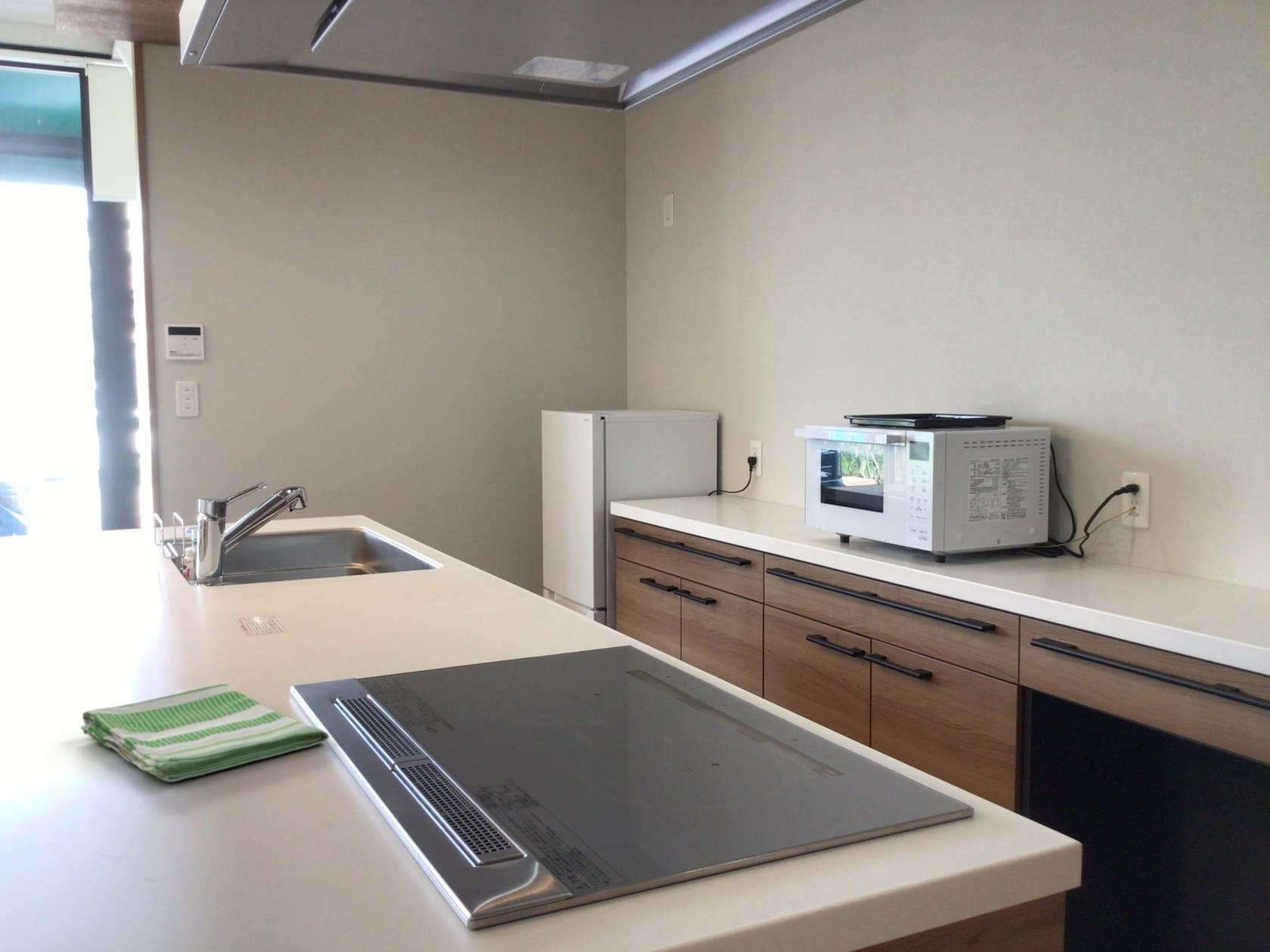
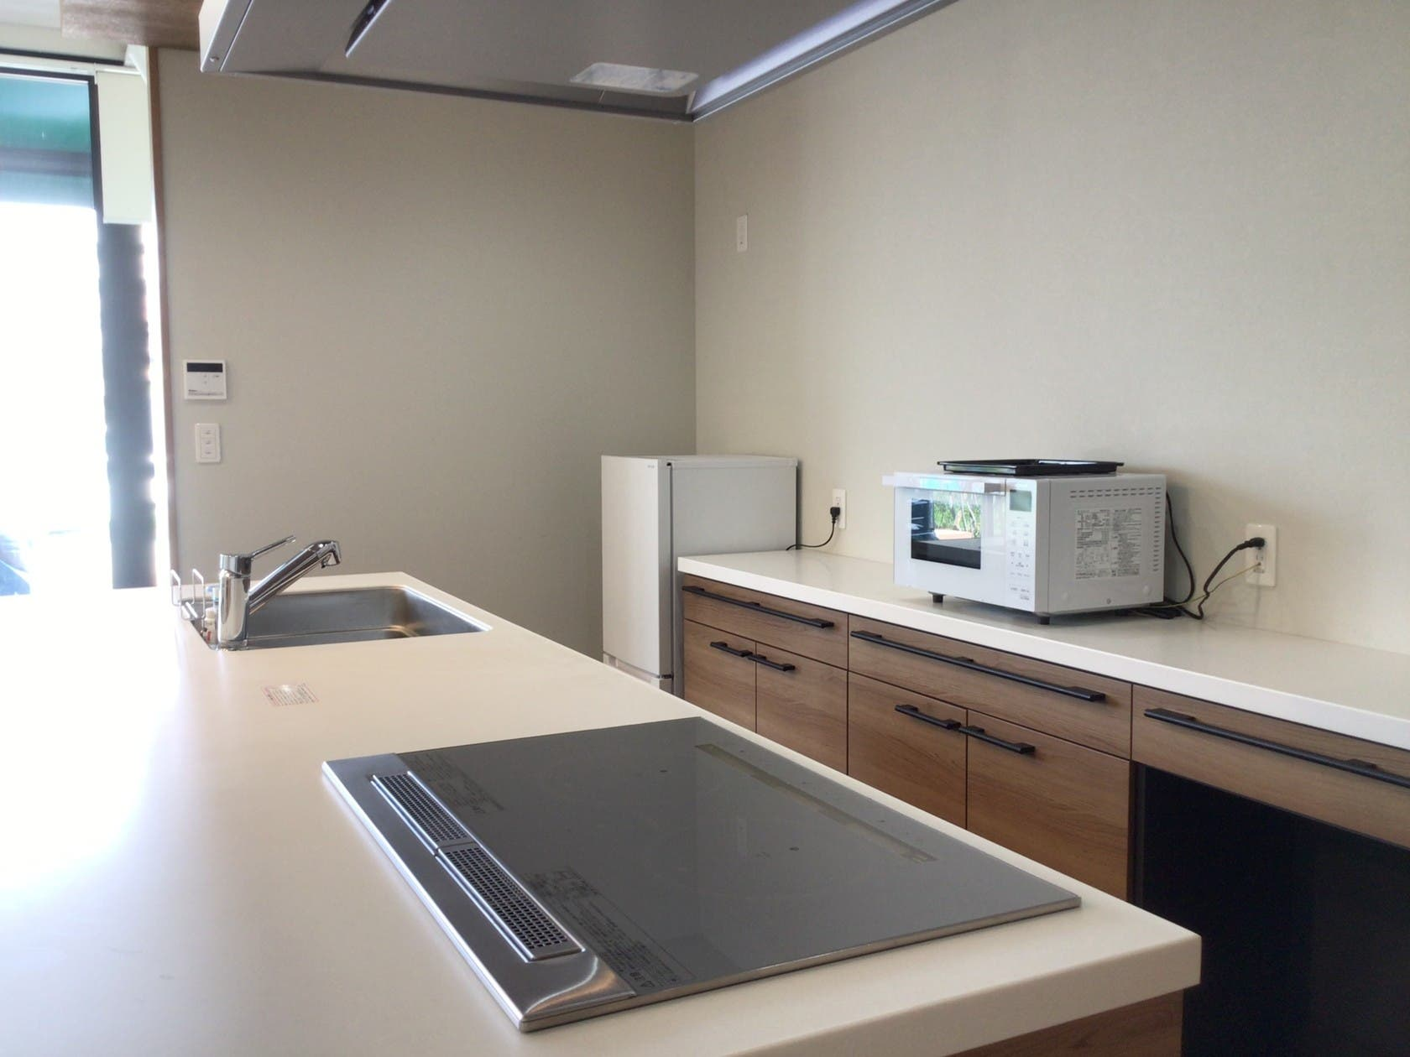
- dish towel (199, 727)
